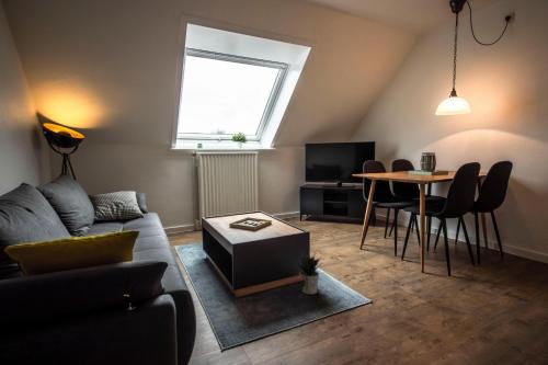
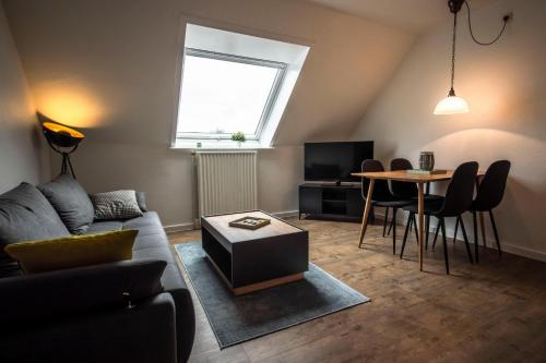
- potted plant (309, 271)
